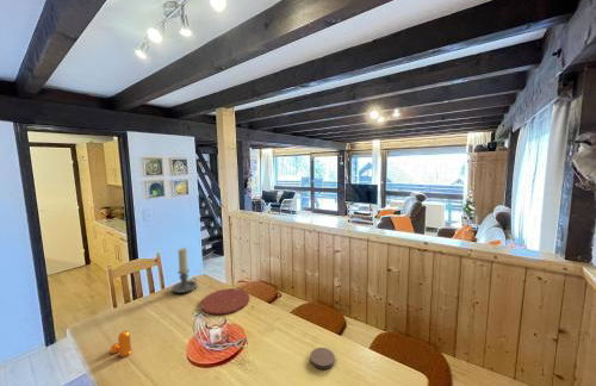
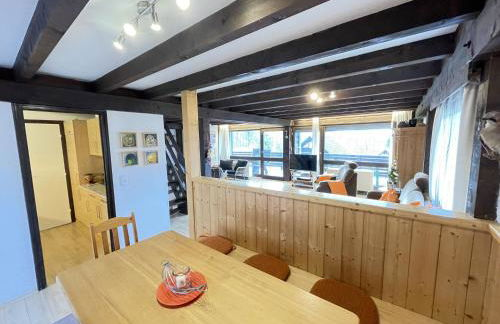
- plate (225, 300)
- pepper shaker (119, 341)
- coaster (322, 357)
- candle holder (185, 268)
